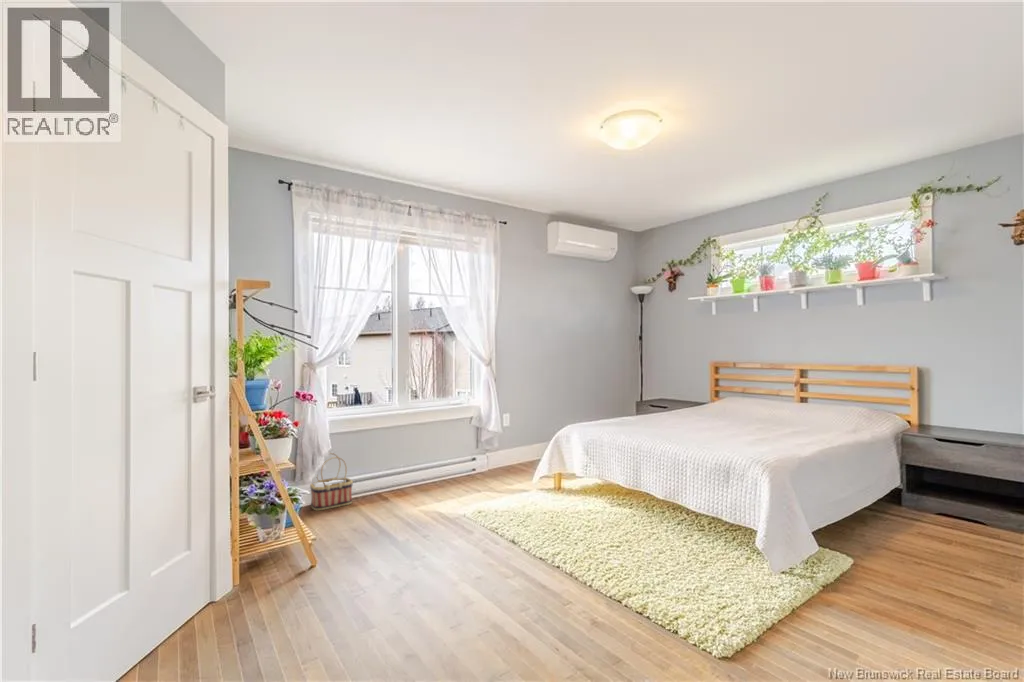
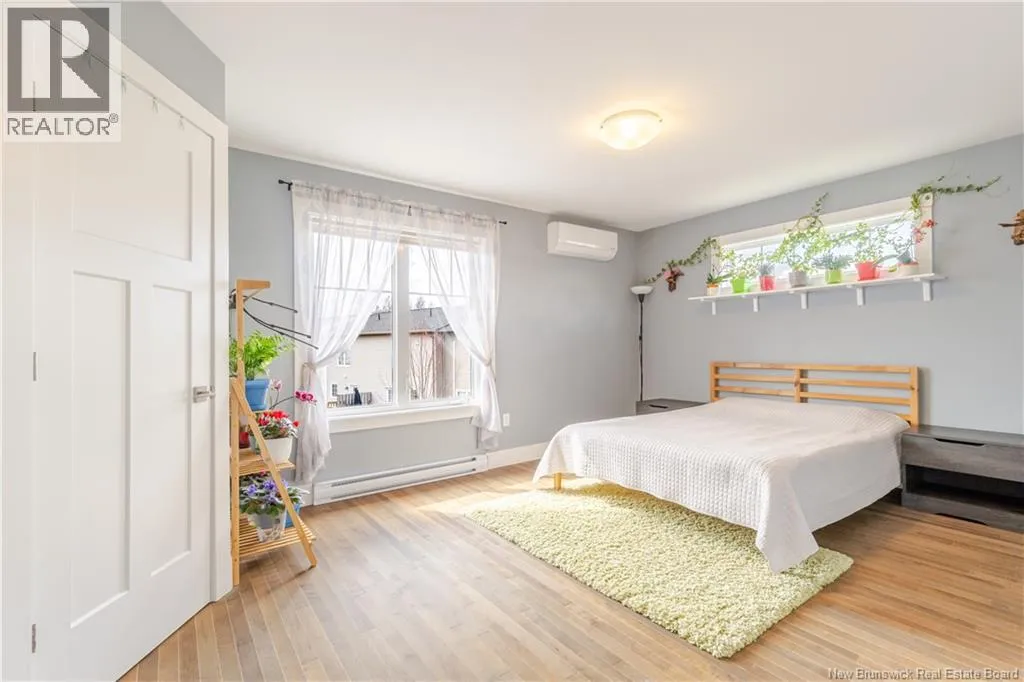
- basket (331, 479)
